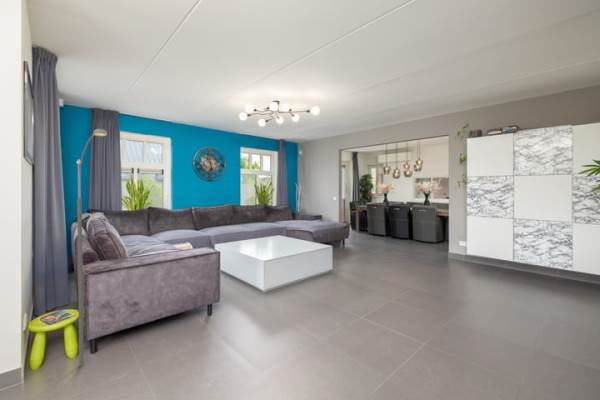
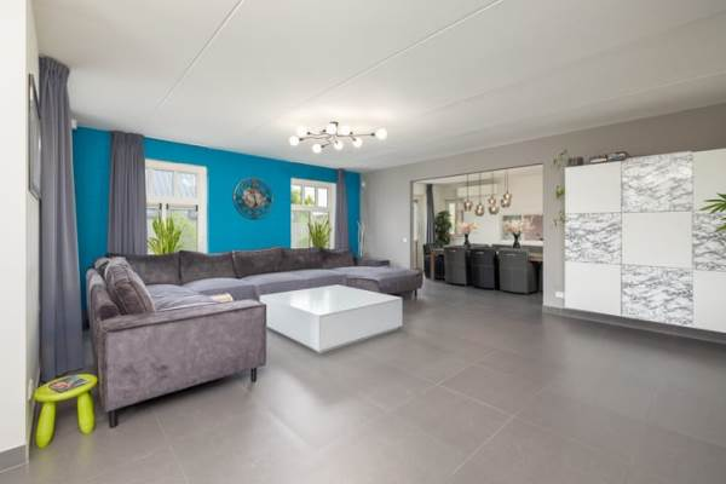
- street lamp (81, 256)
